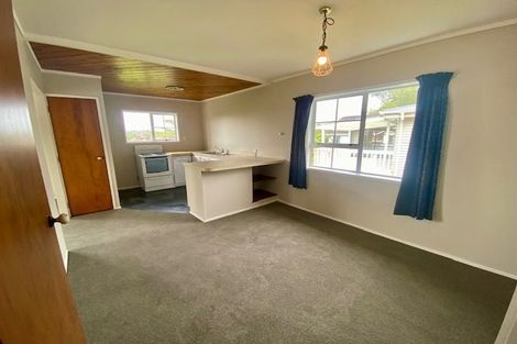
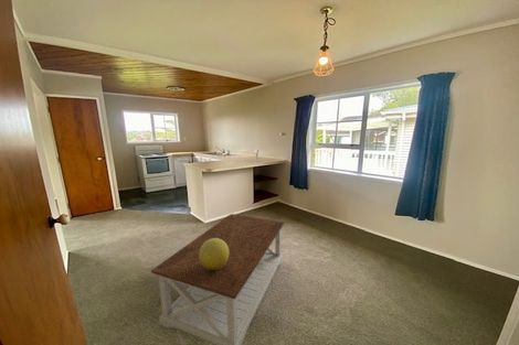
+ decorative ball (214, 252)
+ coffee table (232, 263)
